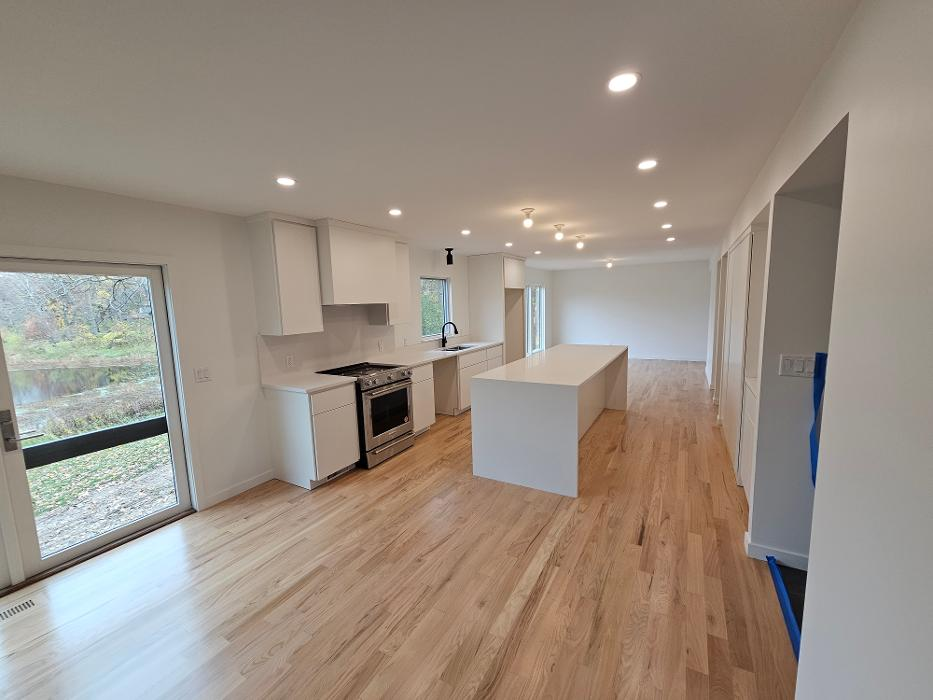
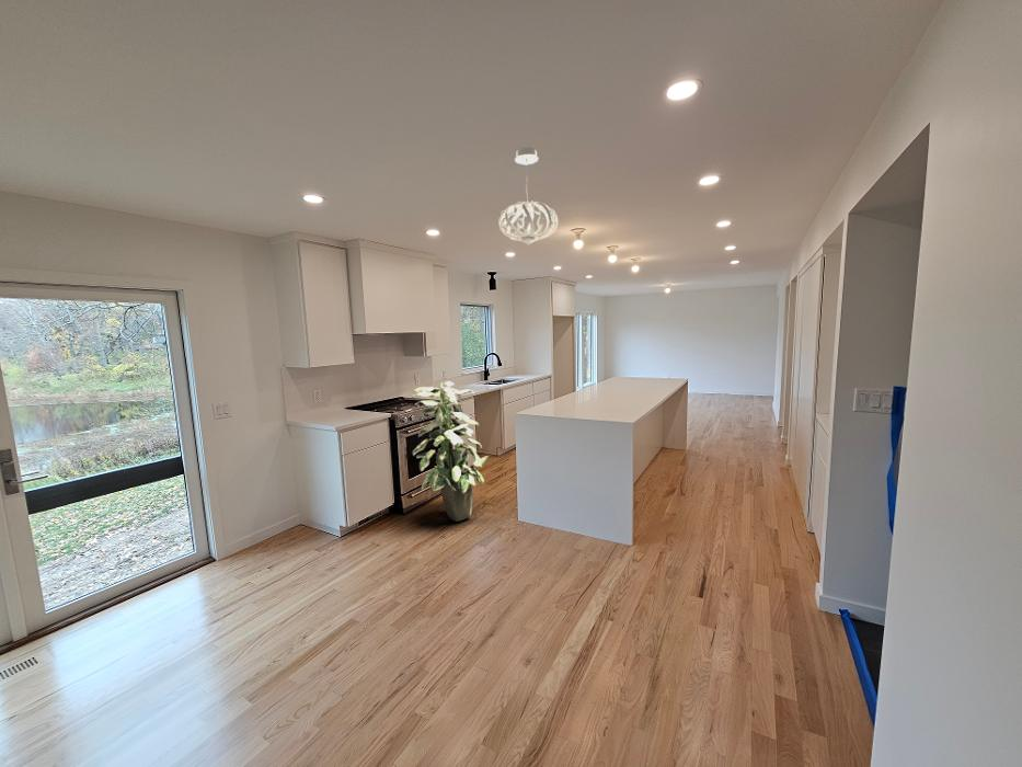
+ pendant light (527, 198)
+ indoor plant (449, 450)
